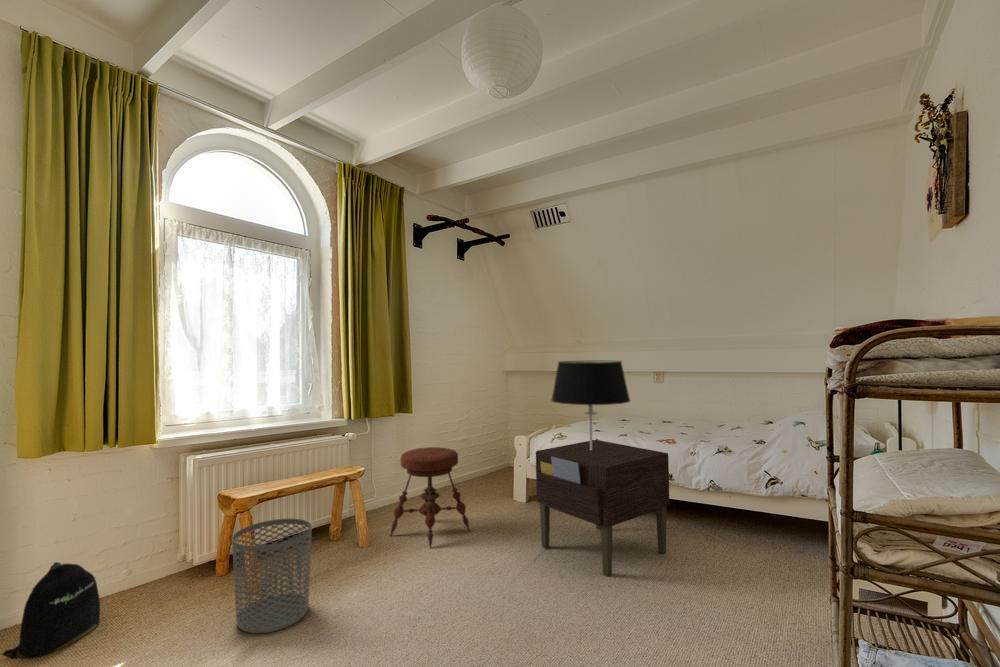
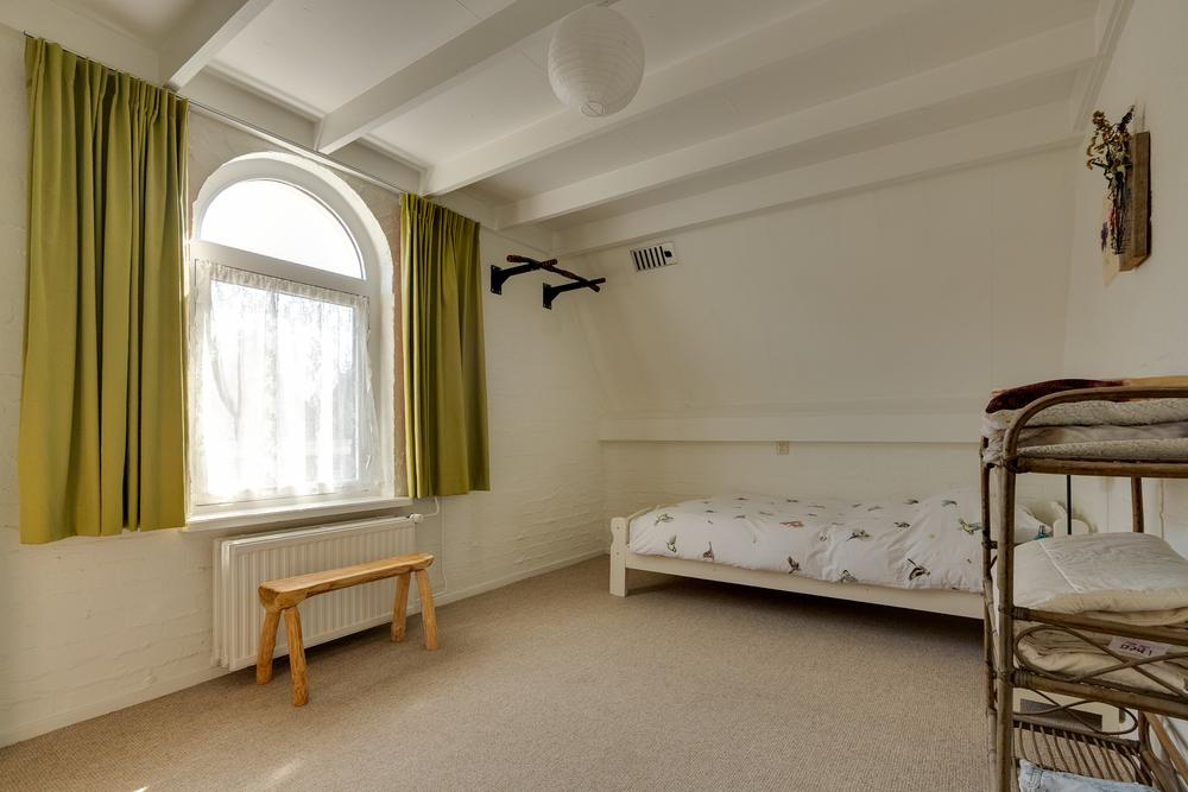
- backpack (54, 599)
- waste bin (273, 574)
- stool (429, 492)
- nightstand (599, 501)
- table lamp (590, 405)
